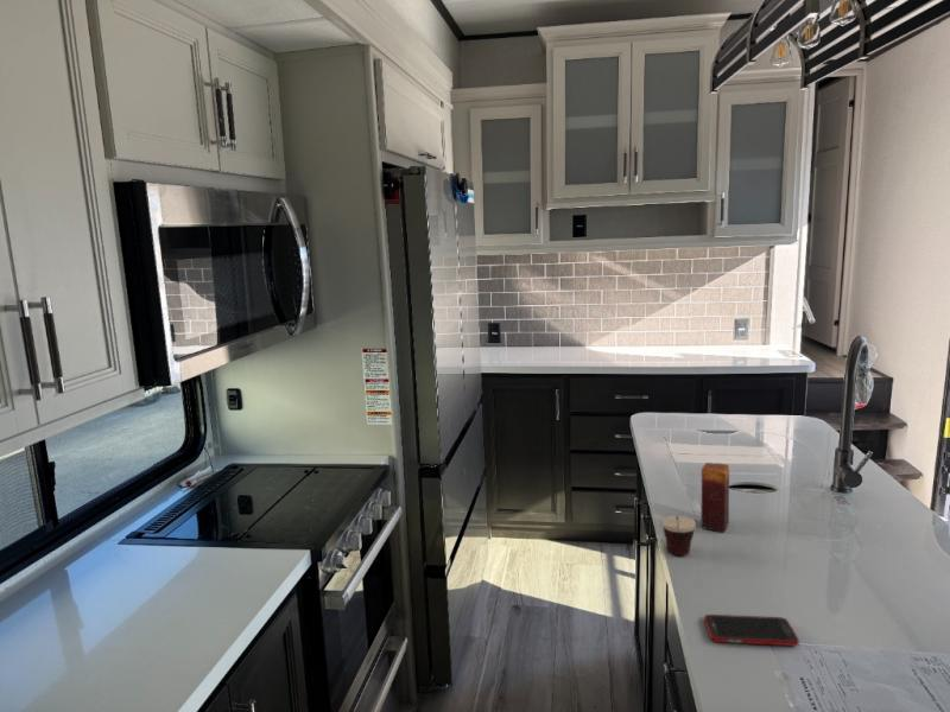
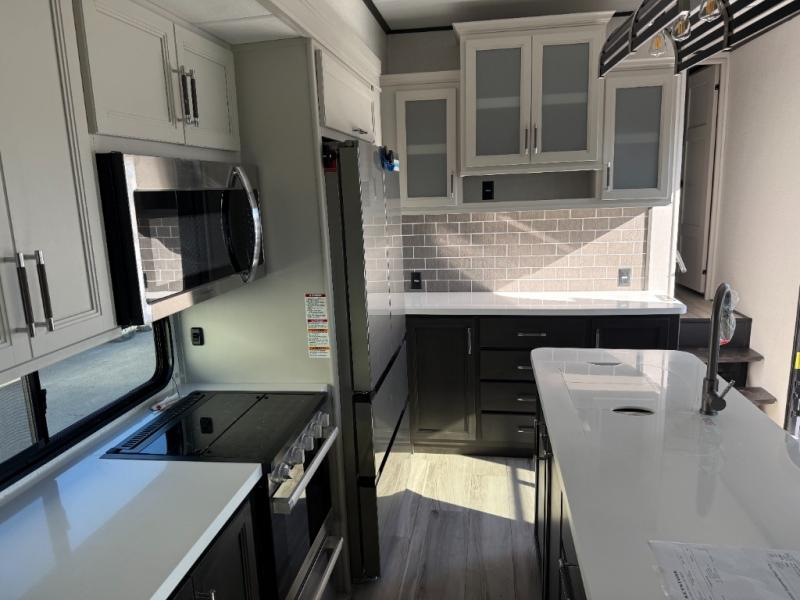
- cell phone (749, 629)
- candle (715, 496)
- cup (677, 532)
